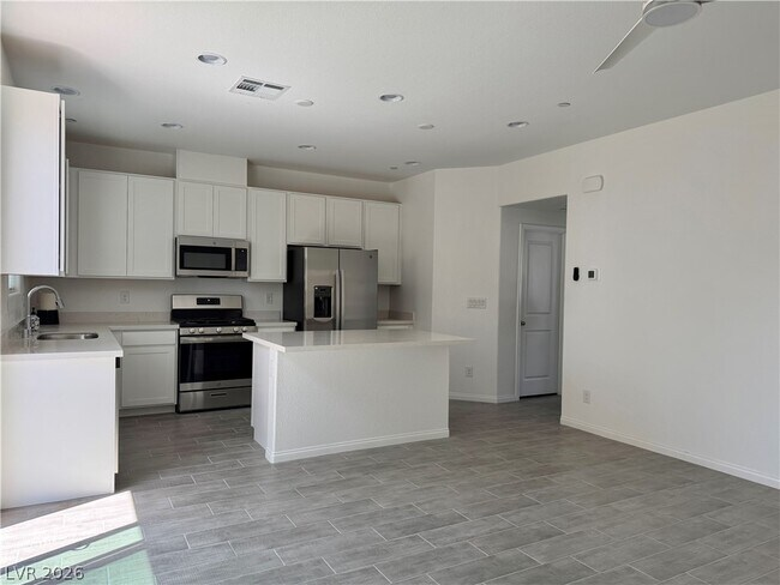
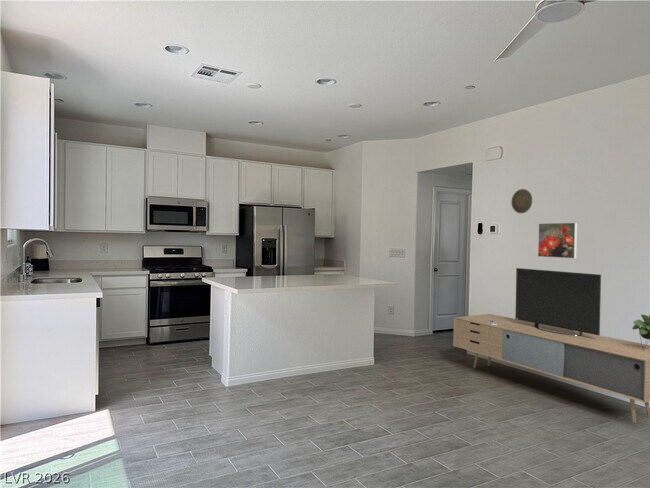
+ media console (550, 329)
+ decorative plate (521, 201)
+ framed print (556, 240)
